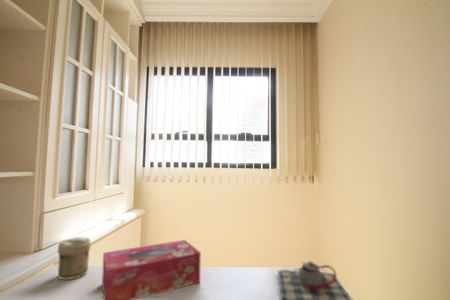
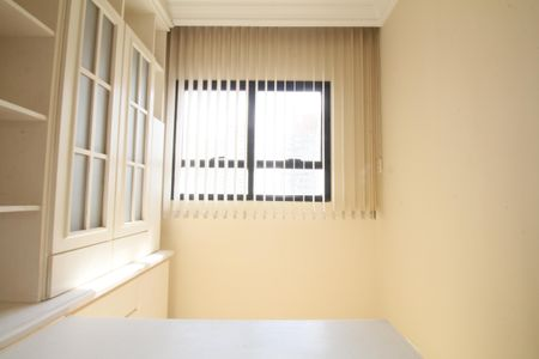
- teapot (310, 274)
- tissue box (151, 267)
- jar (74, 257)
